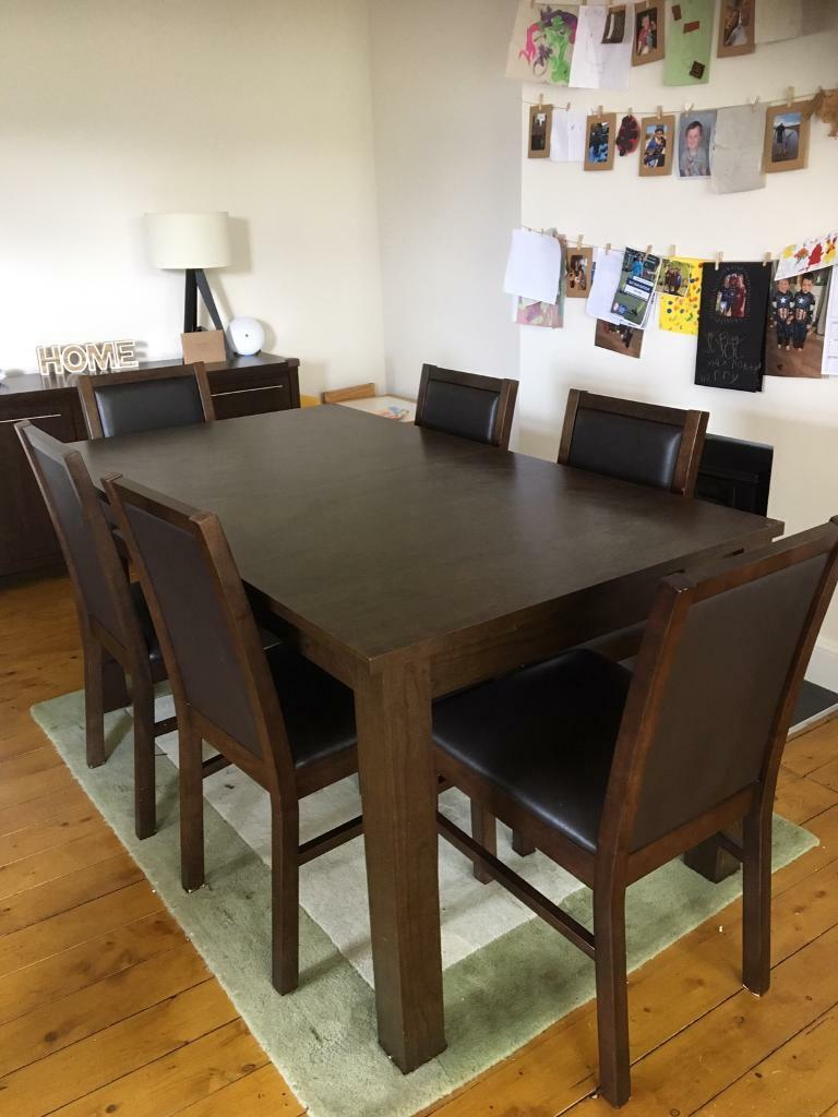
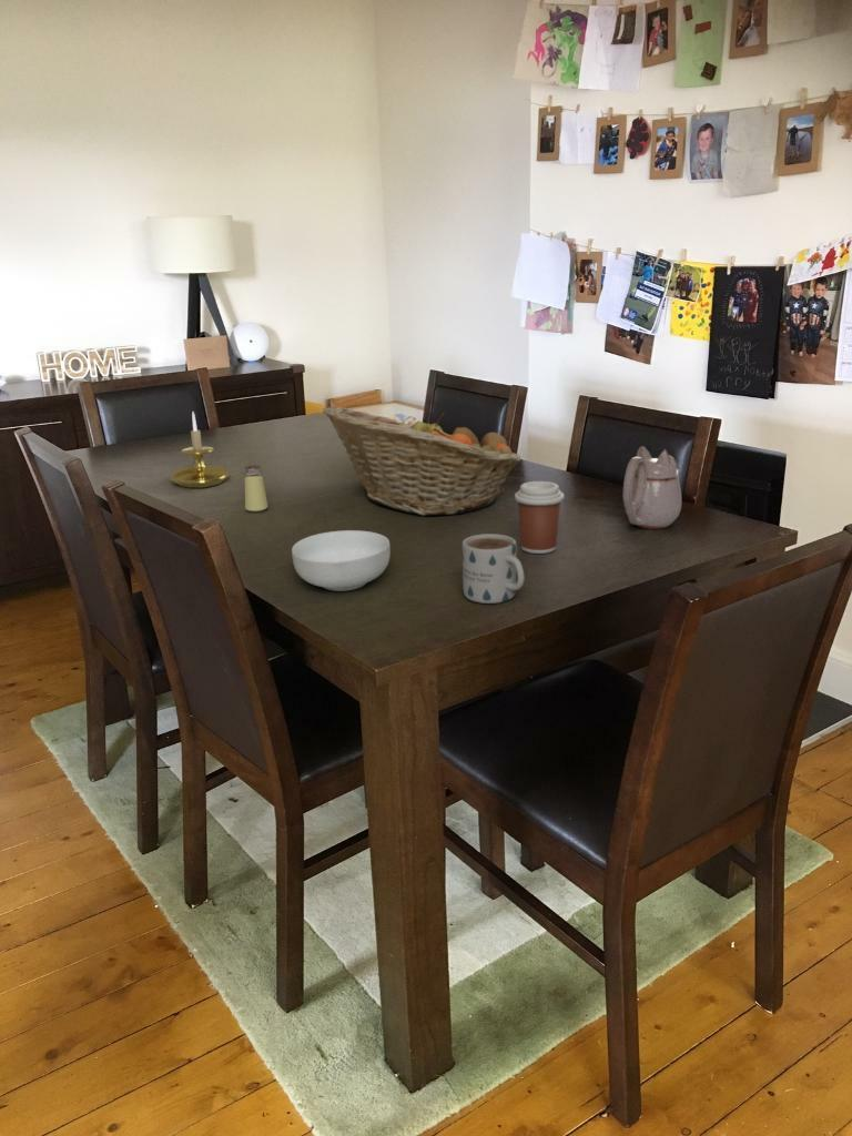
+ fruit basket (420, 450)
+ teapot (651, 487)
+ saltshaker (254, 487)
+ cereal bowl (342, 564)
+ candle holder (196, 445)
+ mug (496, 570)
+ coffee cup (538, 517)
